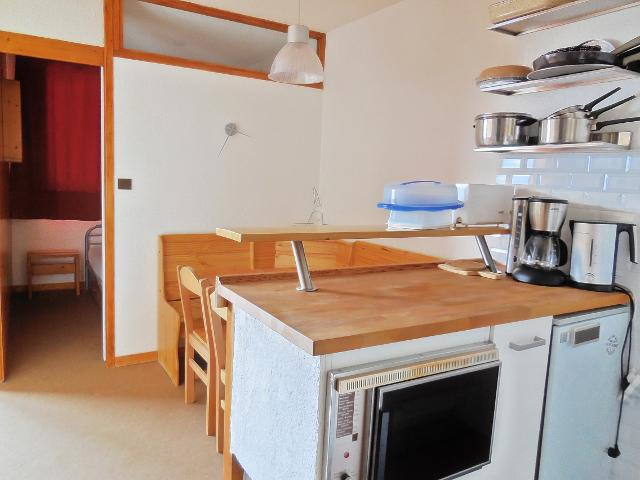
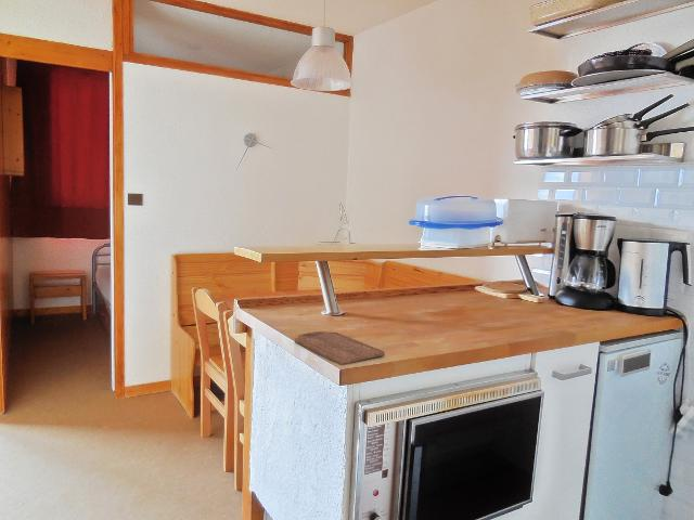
+ cutting board (334, 344)
